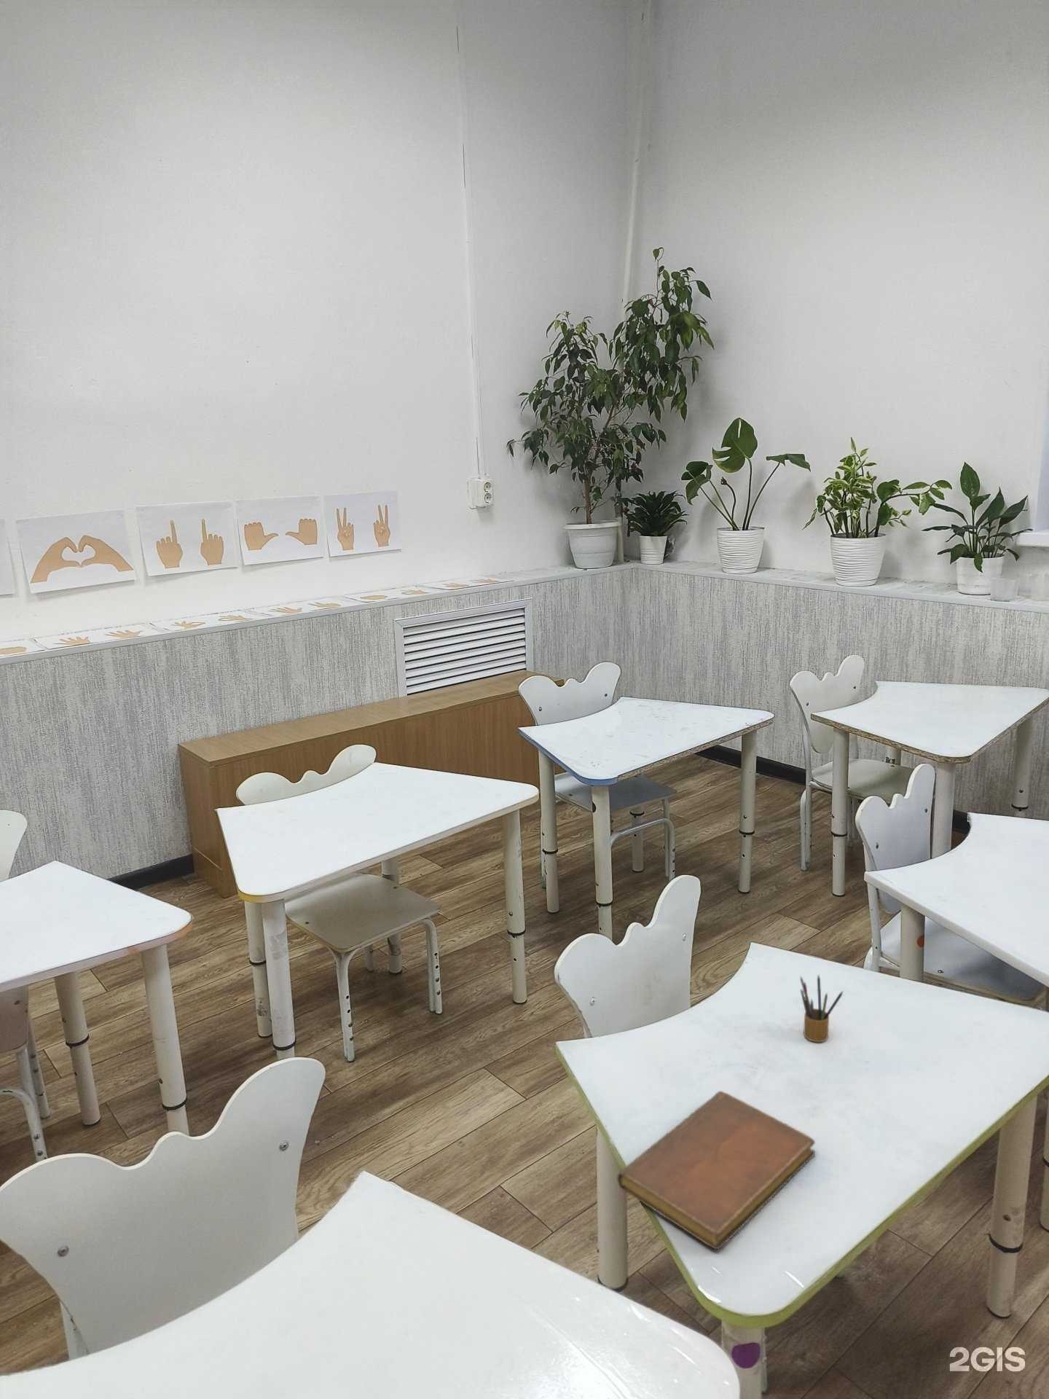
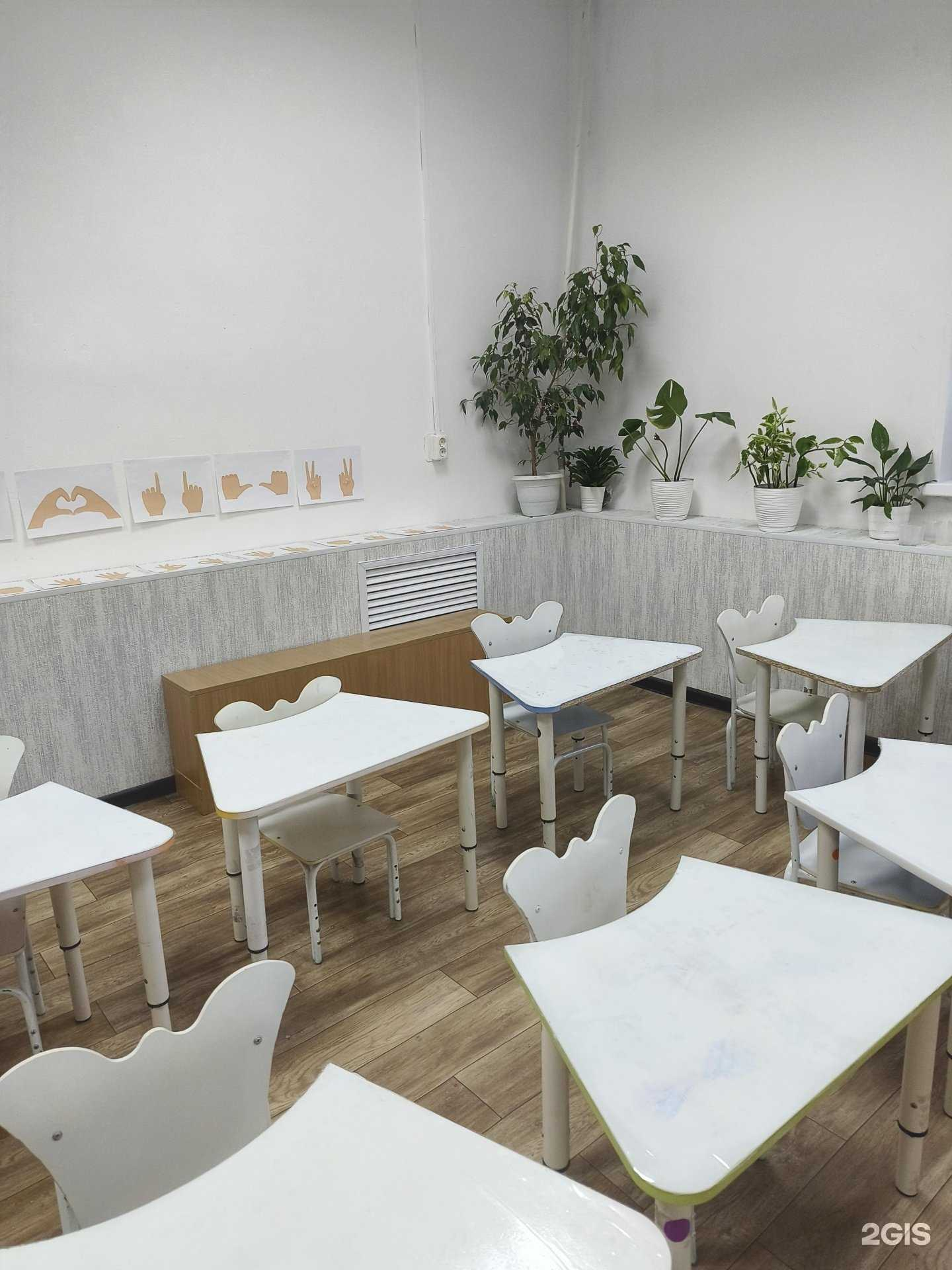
- pencil box (819, 1009)
- notebook (717, 1161)
